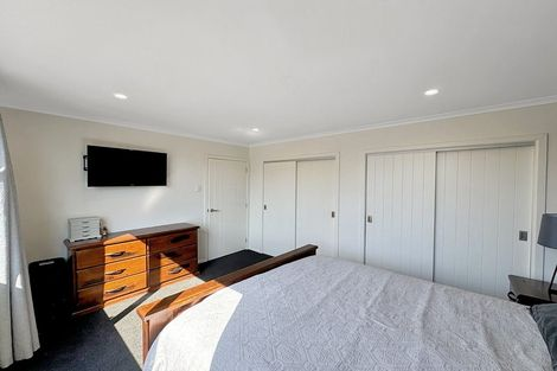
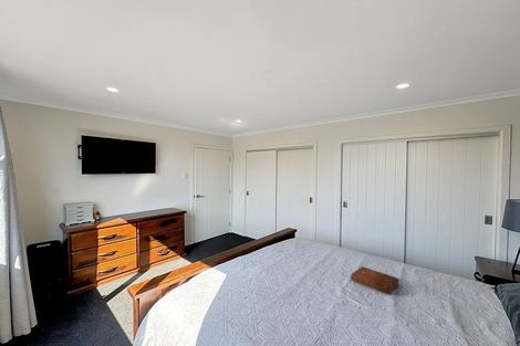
+ bible (374, 279)
